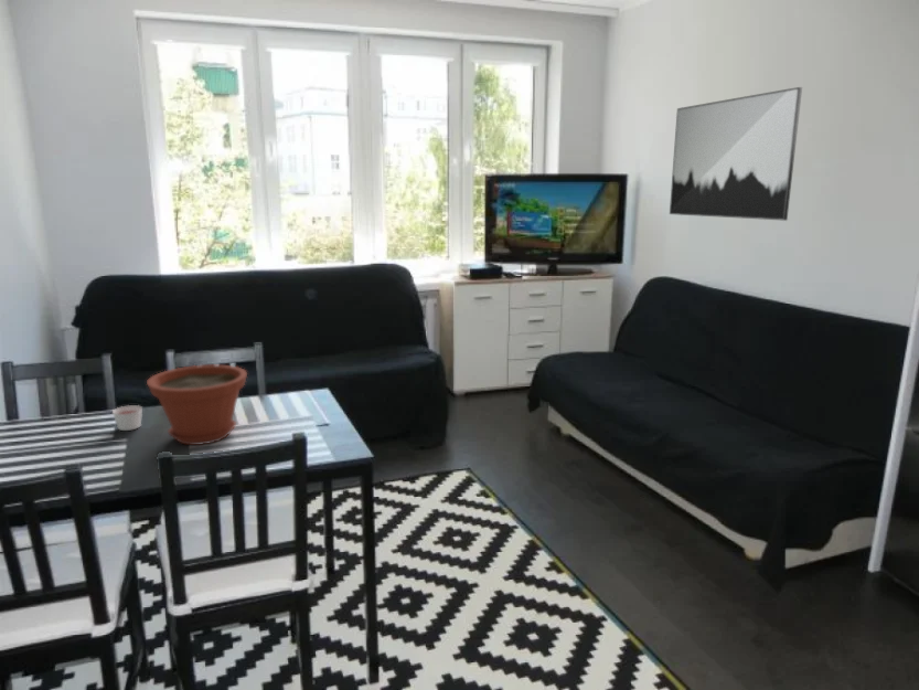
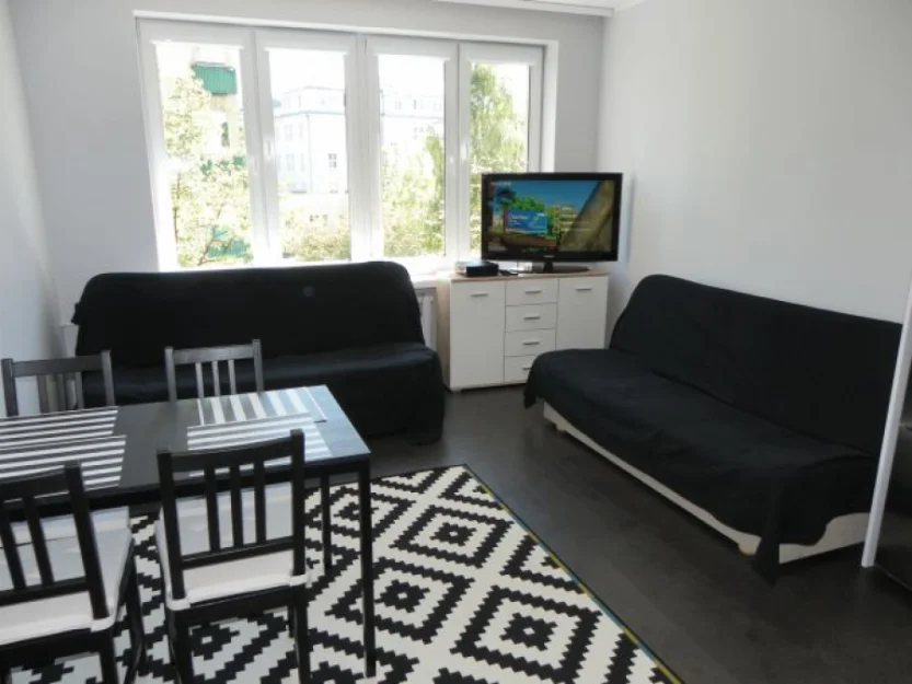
- wall art (726, 159)
- candle (128, 418)
- plant pot (201, 406)
